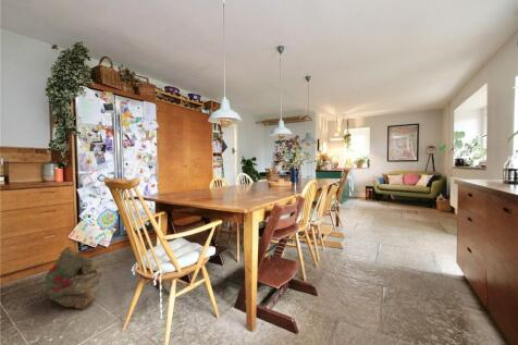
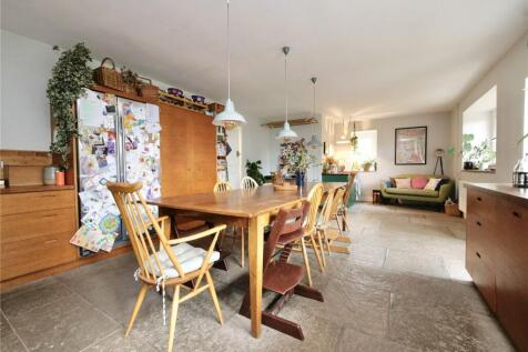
- bag (74, 274)
